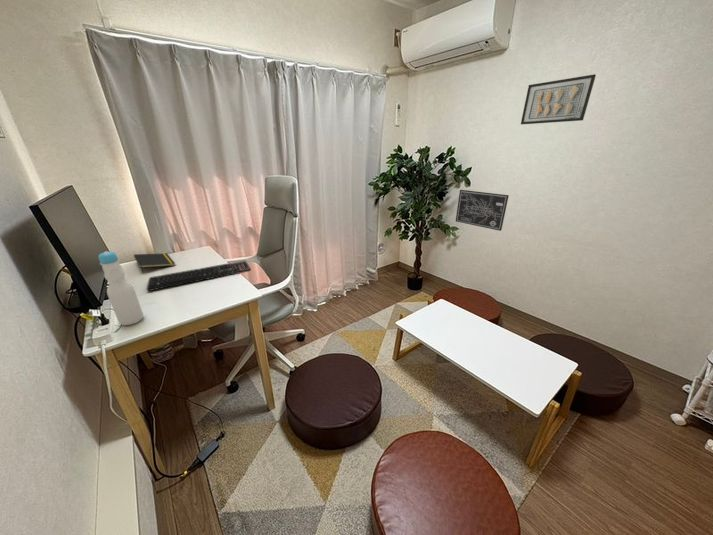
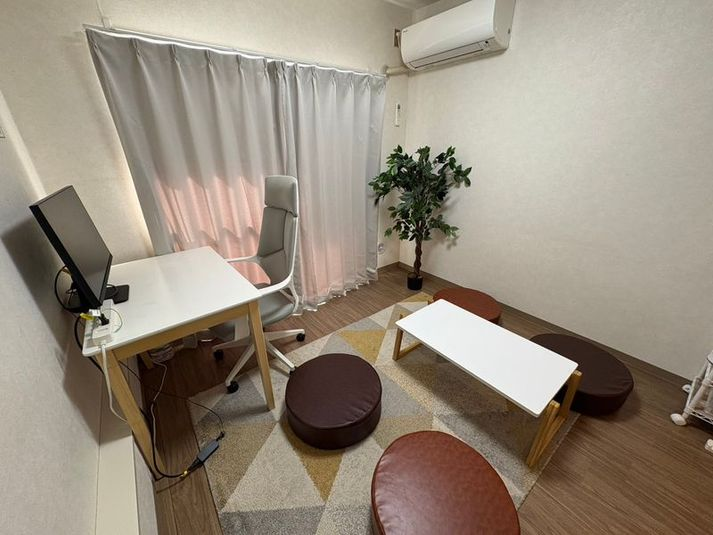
- notepad (154, 259)
- wall art (479, 209)
- bottle (119, 288)
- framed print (554, 101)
- keyboard (202, 273)
